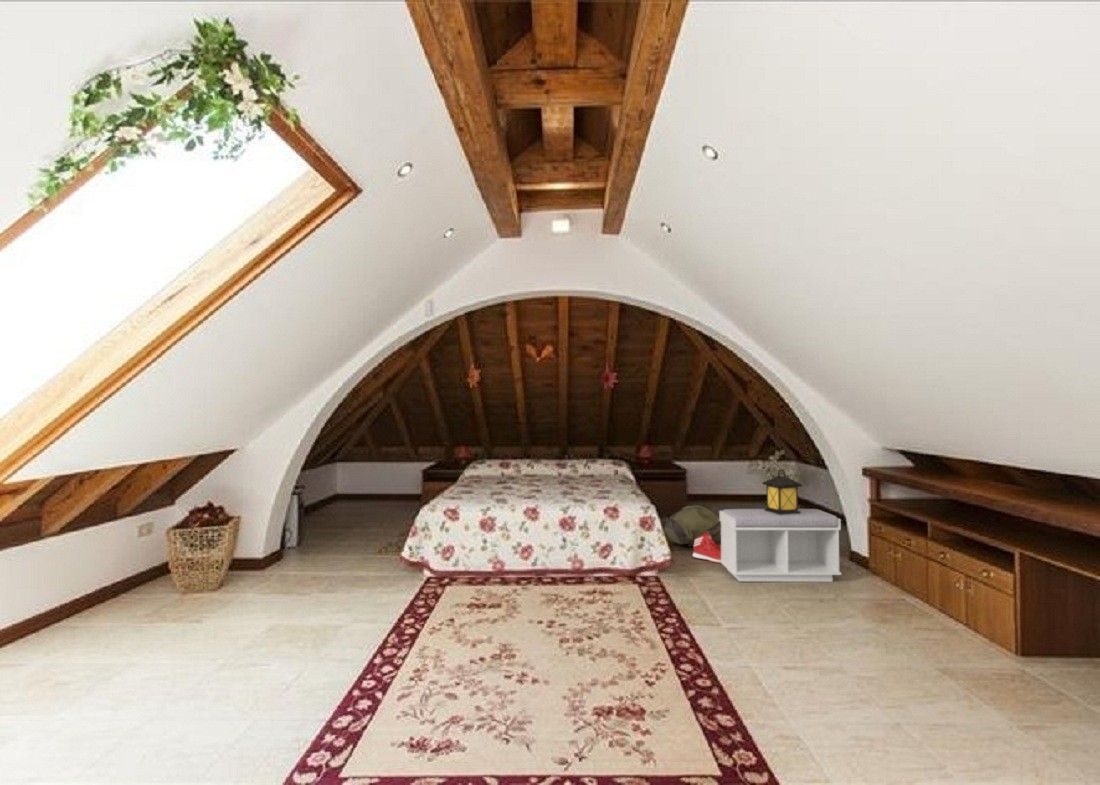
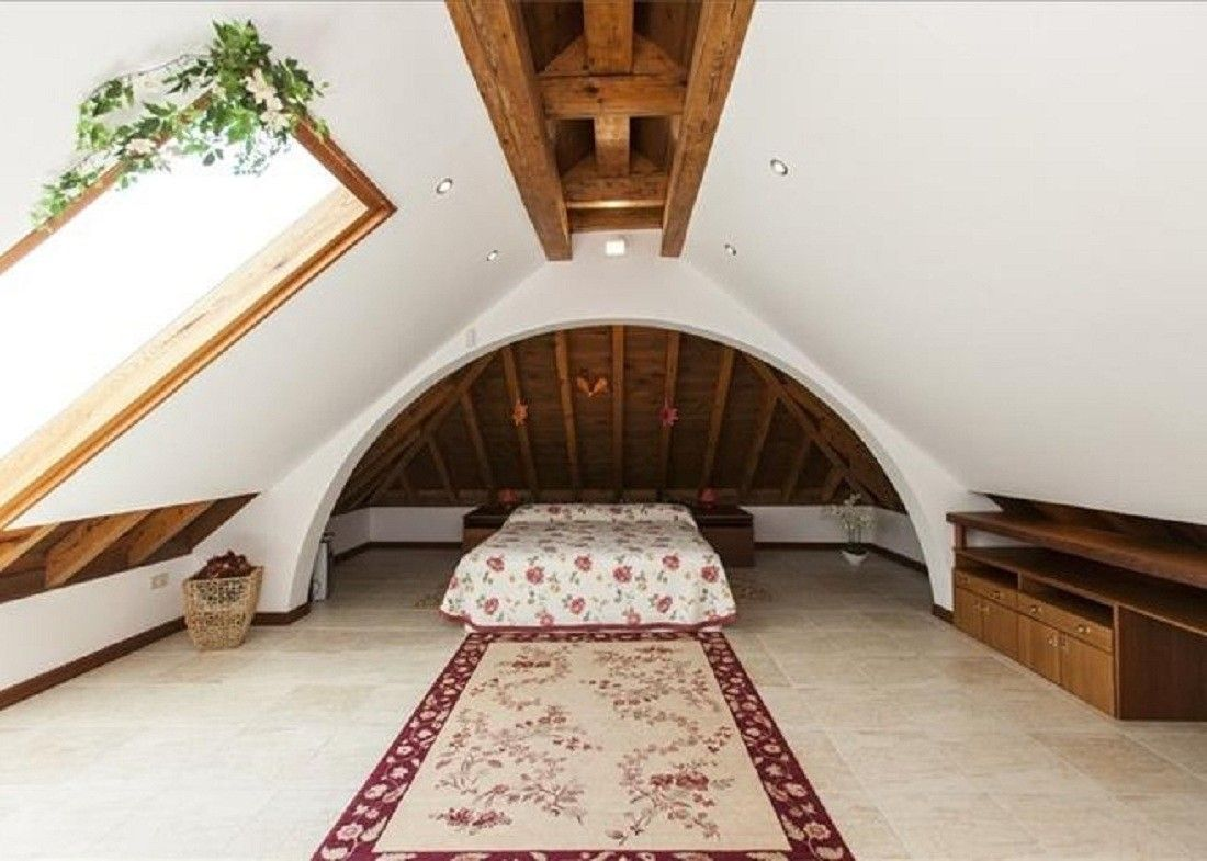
- bench (778, 543)
- sneaker (714, 547)
- lantern (781, 490)
- backpack (699, 524)
